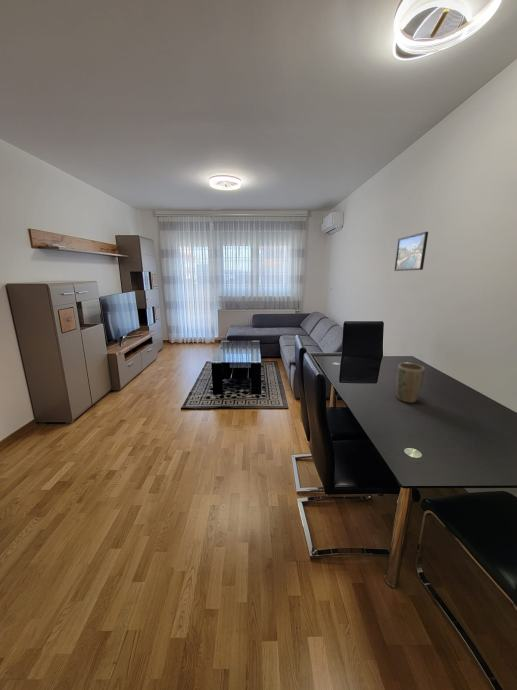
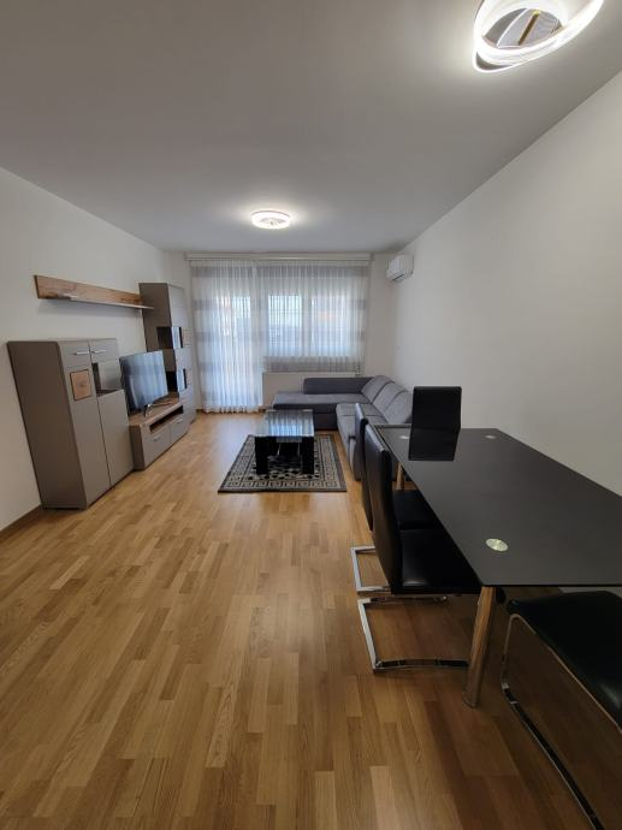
- plant pot (408, 382)
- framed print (409, 253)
